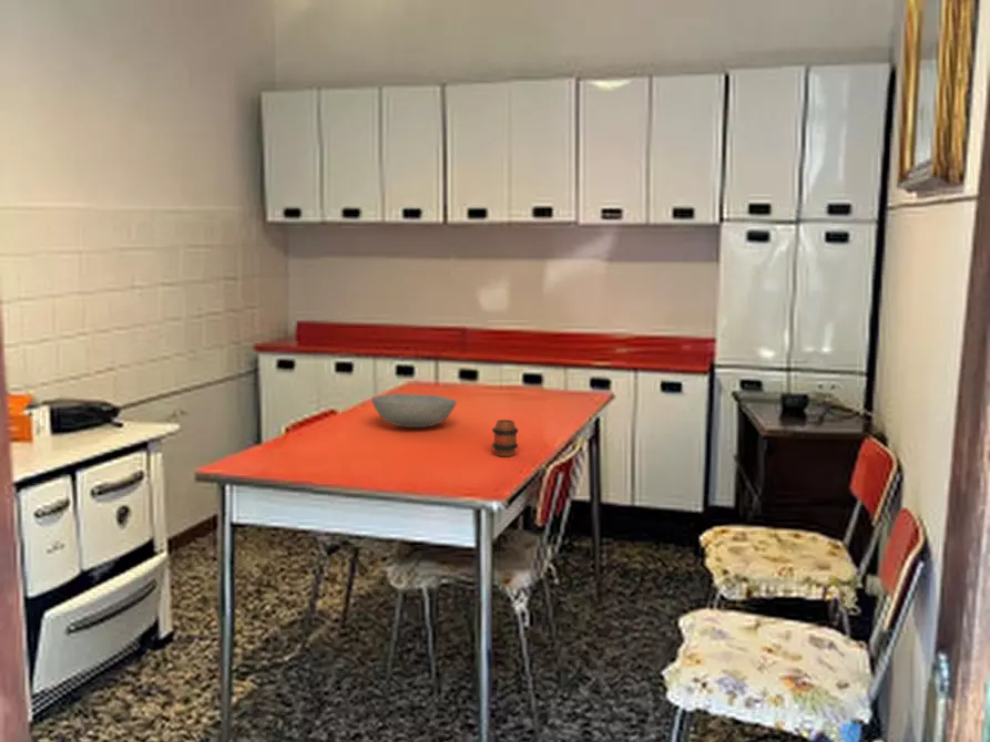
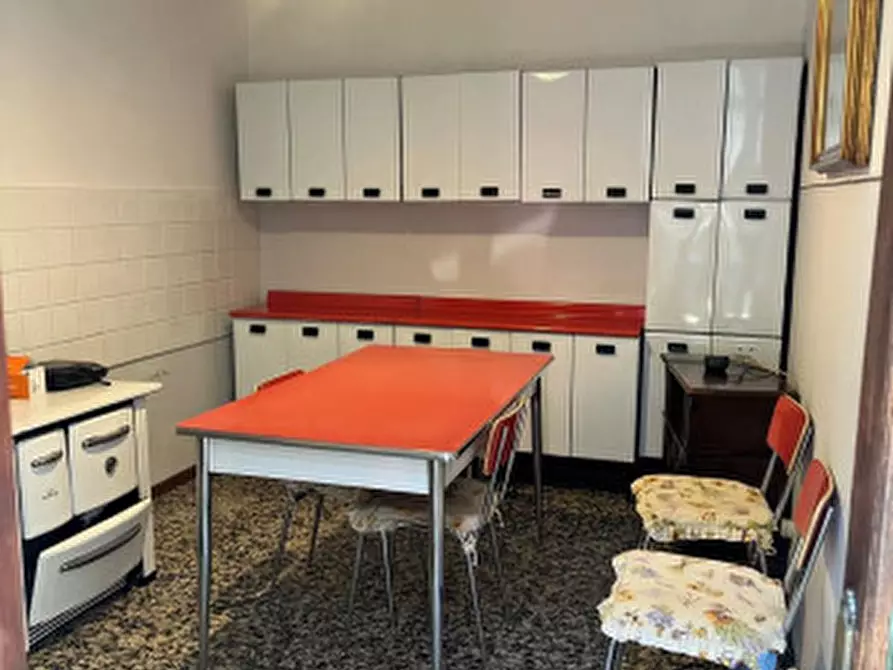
- bowl (414, 412)
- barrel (504, 437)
